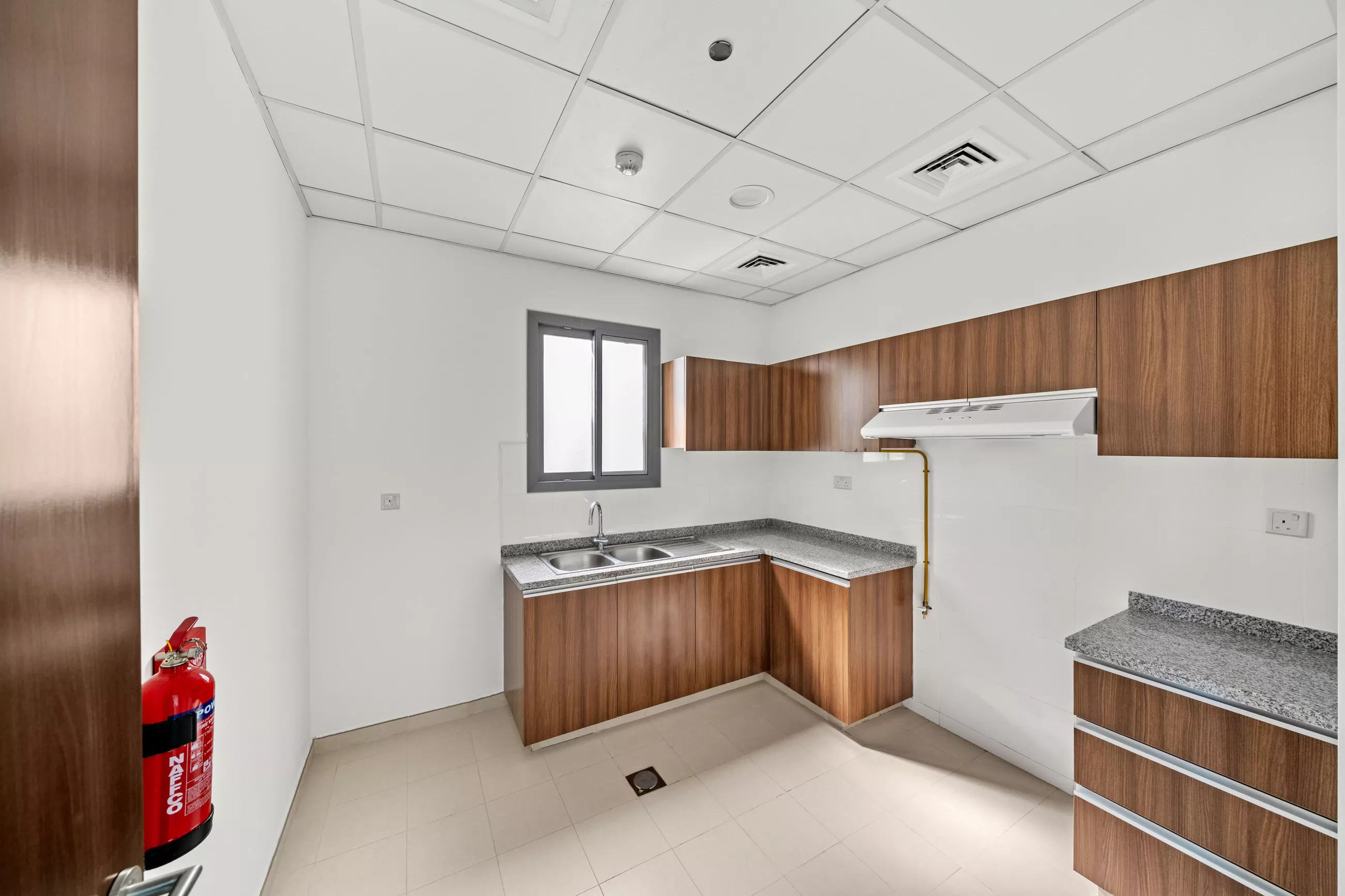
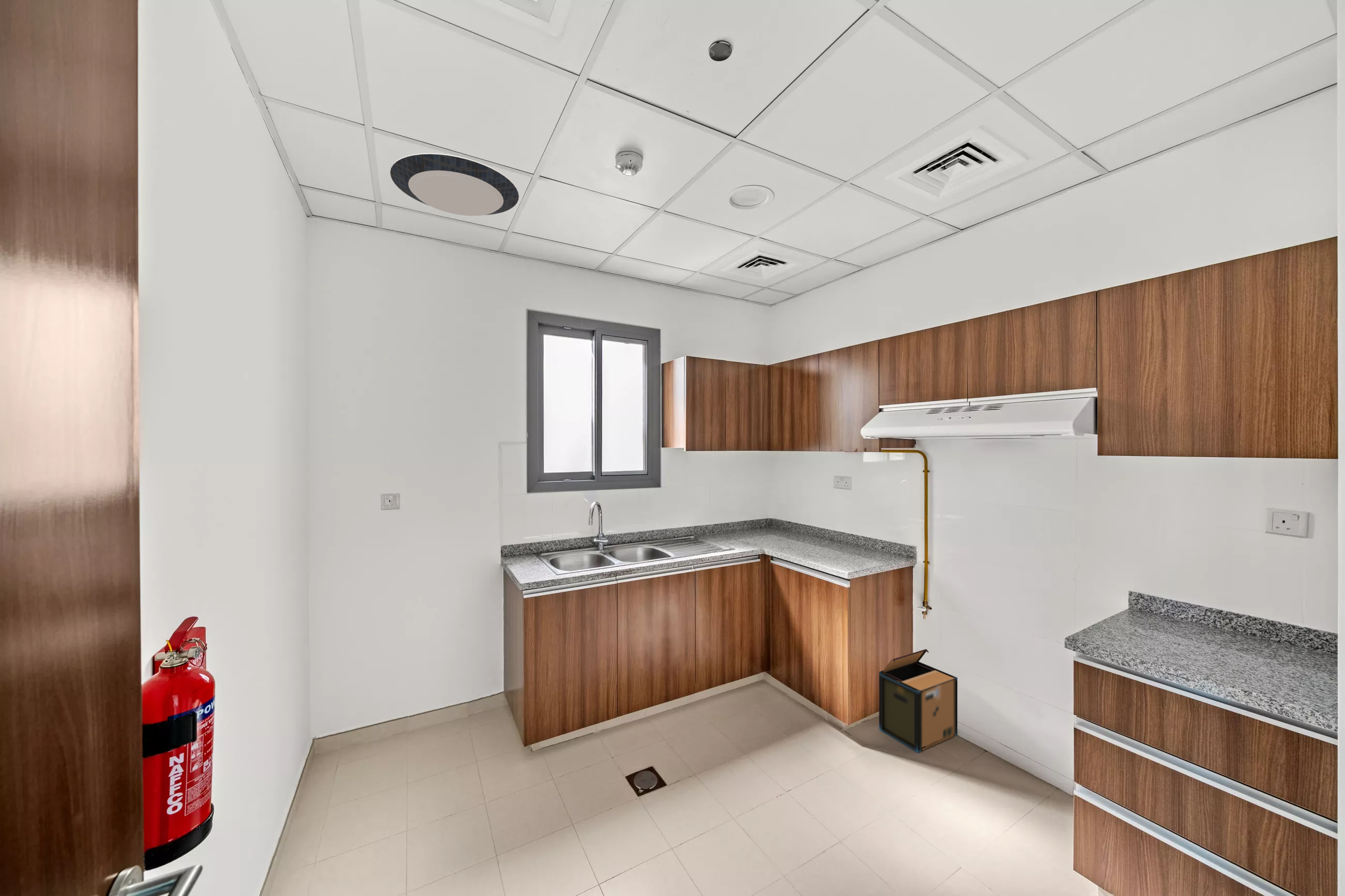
+ ceiling light (457, 192)
+ cardboard box (917, 694)
